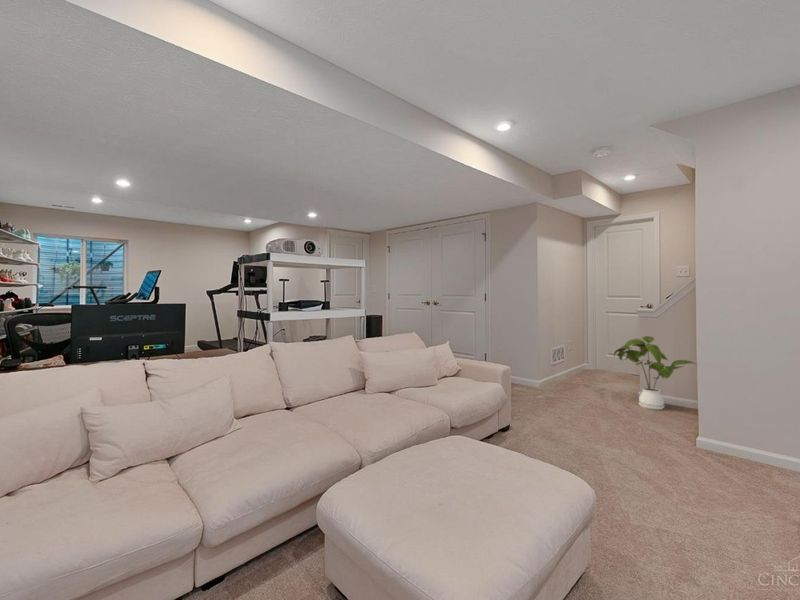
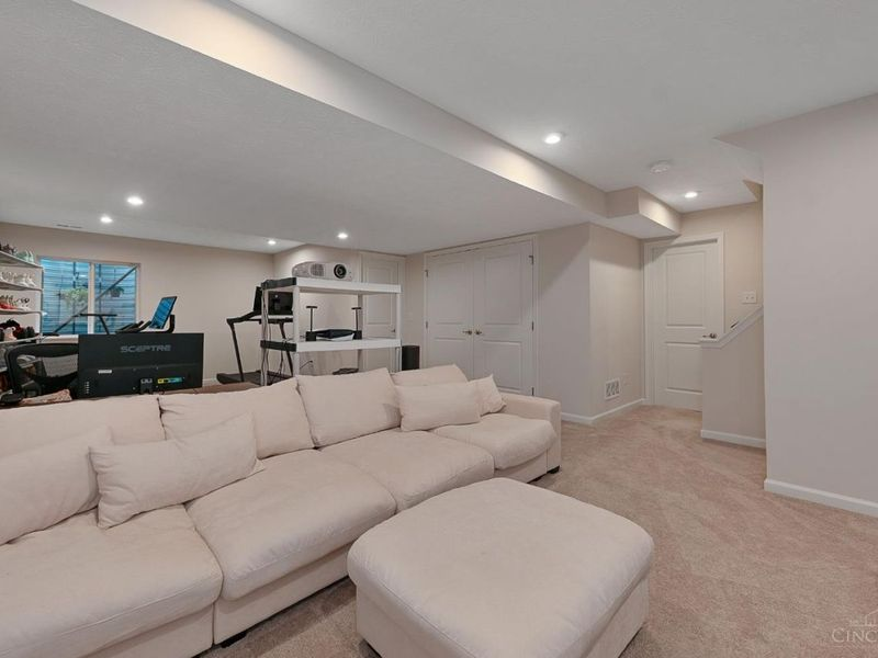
- house plant (649, 373)
